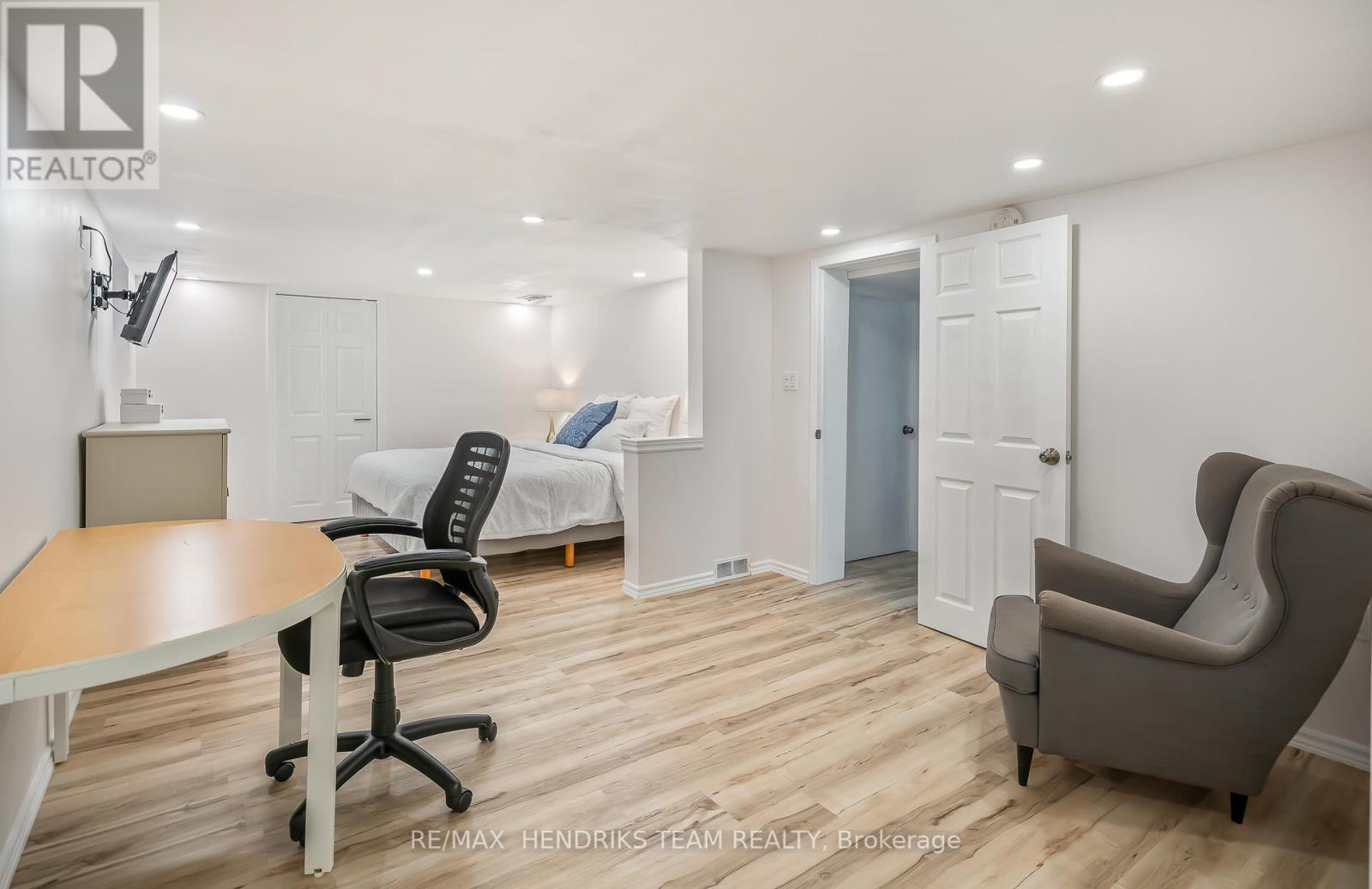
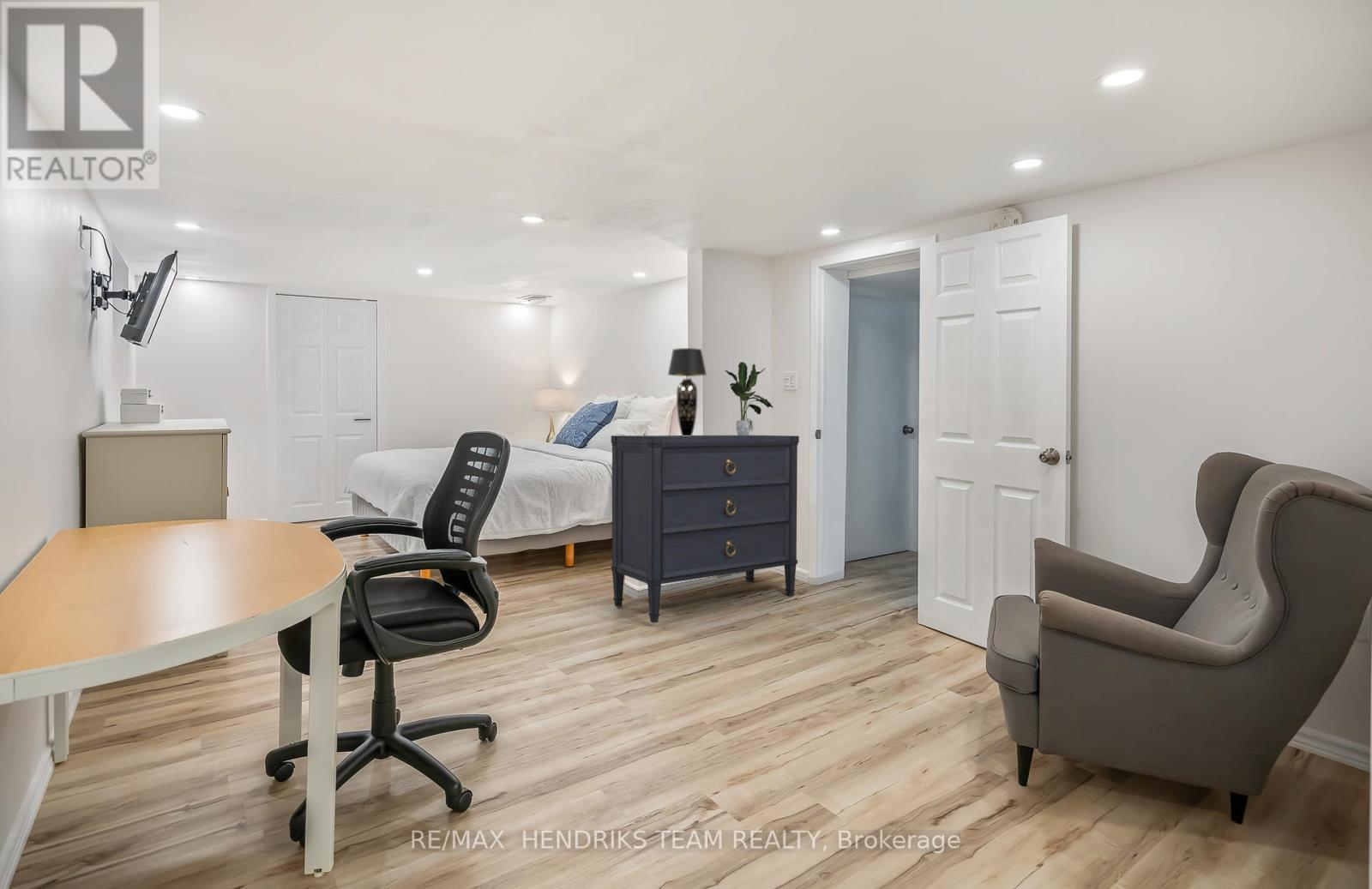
+ dresser (707, 519)
+ table lamp (687, 393)
+ potted plant (747, 398)
